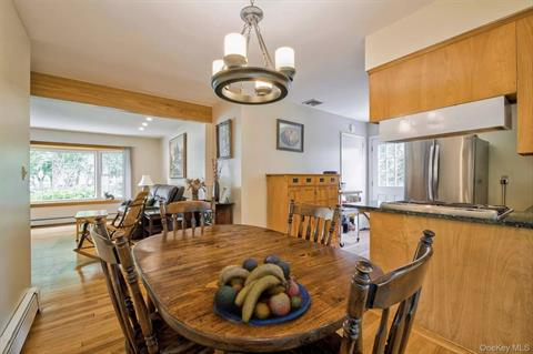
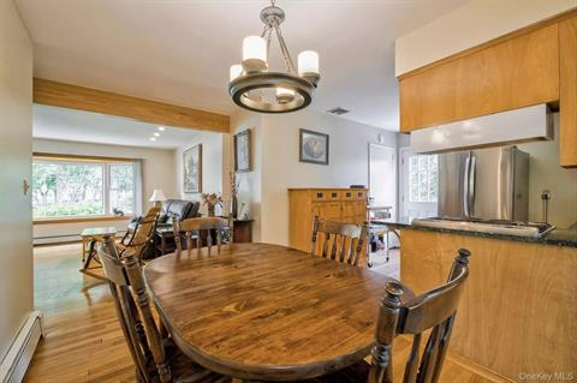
- fruit bowl (262, 279)
